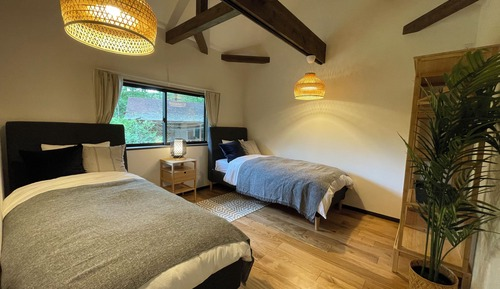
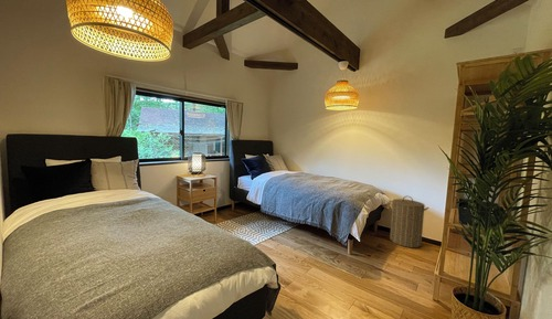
+ laundry hamper (406, 219)
